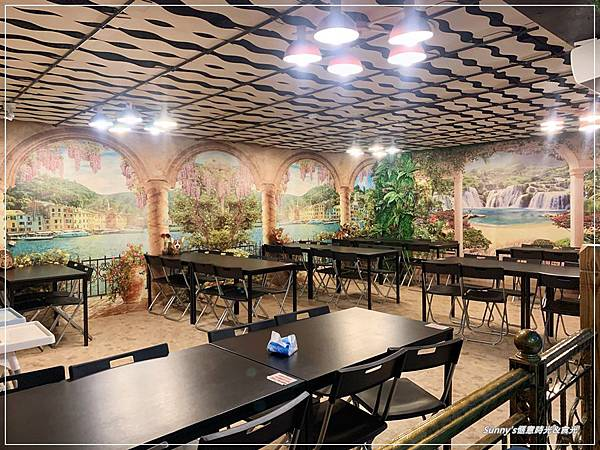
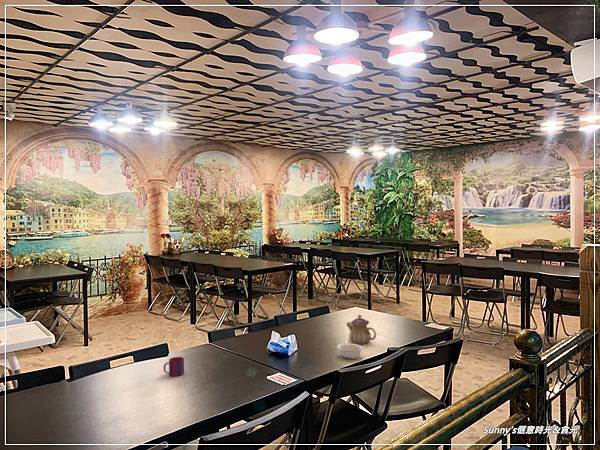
+ mug (173, 367)
+ teapot (361, 328)
+ legume (349, 350)
